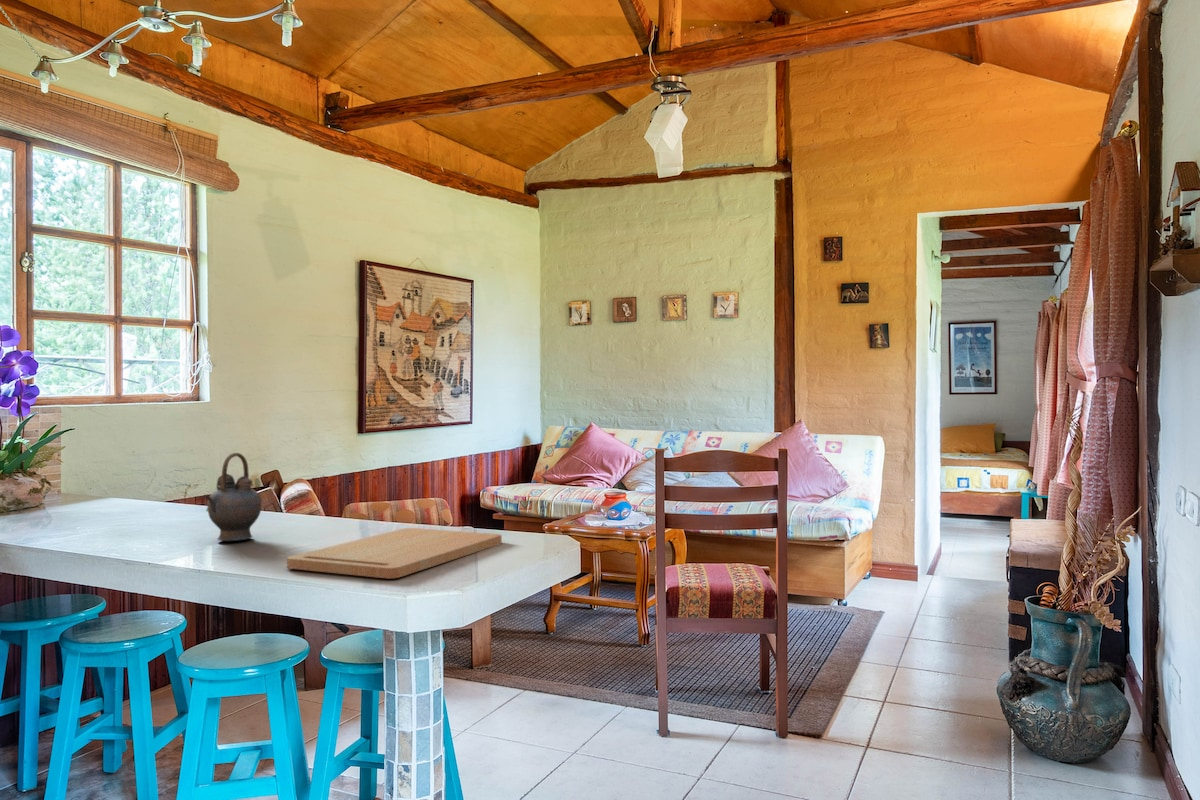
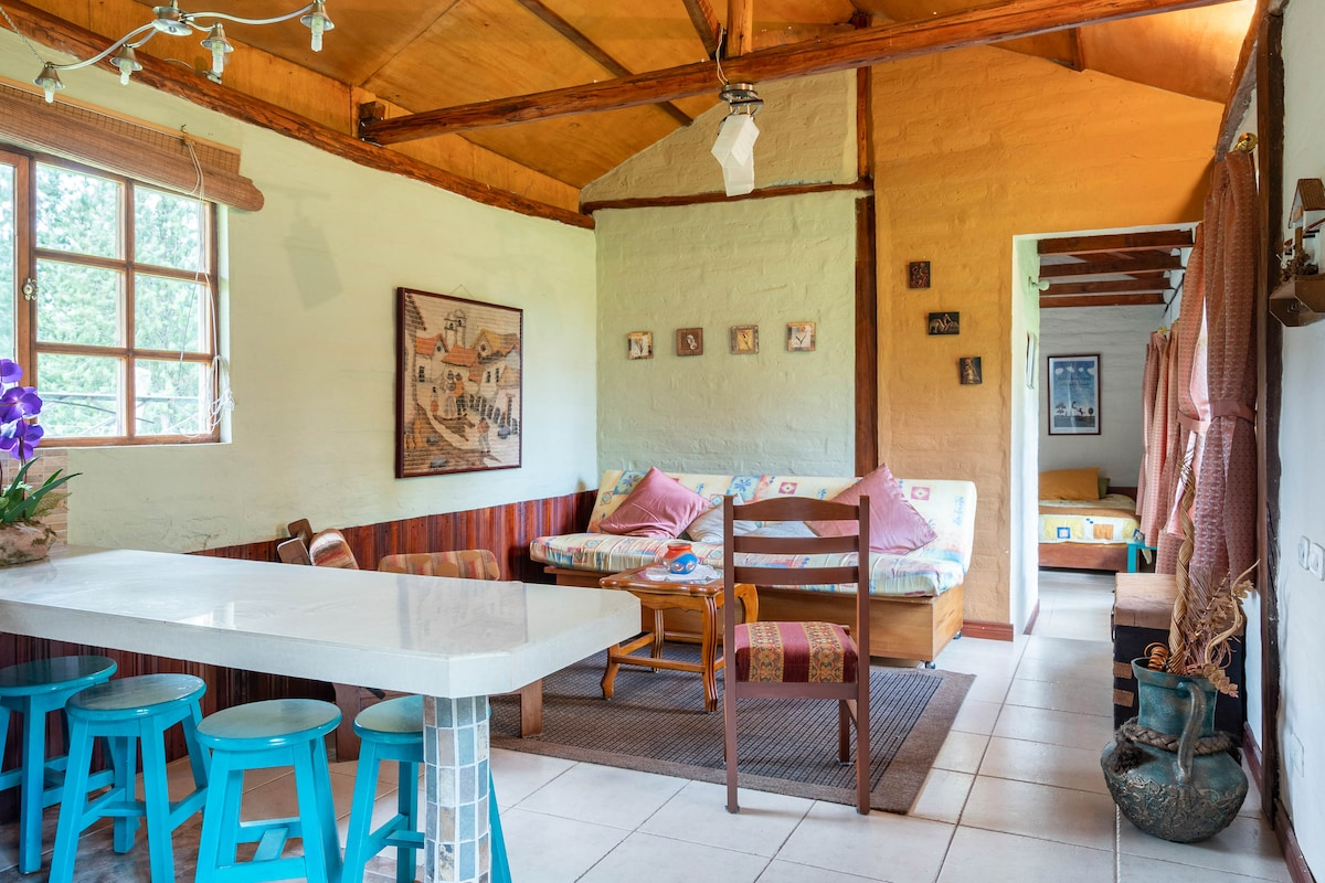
- teapot (229, 497)
- cutting board (401, 549)
